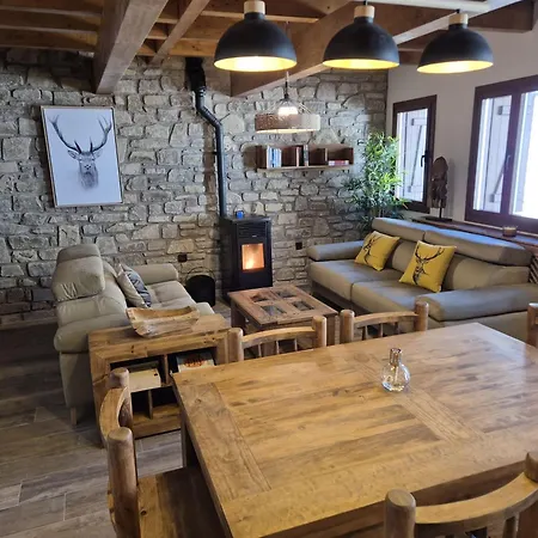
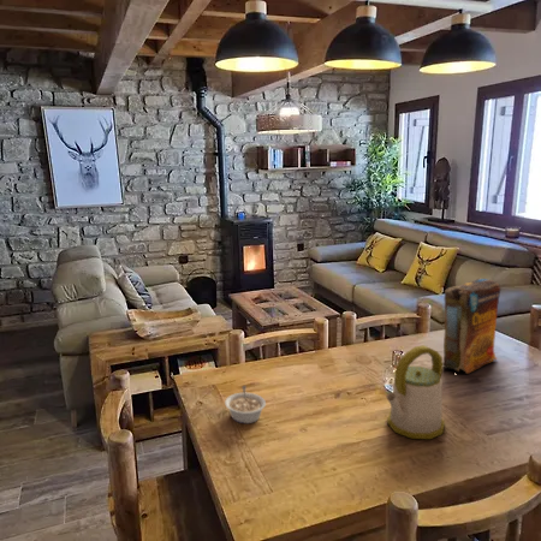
+ cereal box (464, 322)
+ kettle (414, 387)
+ legume (244, 406)
